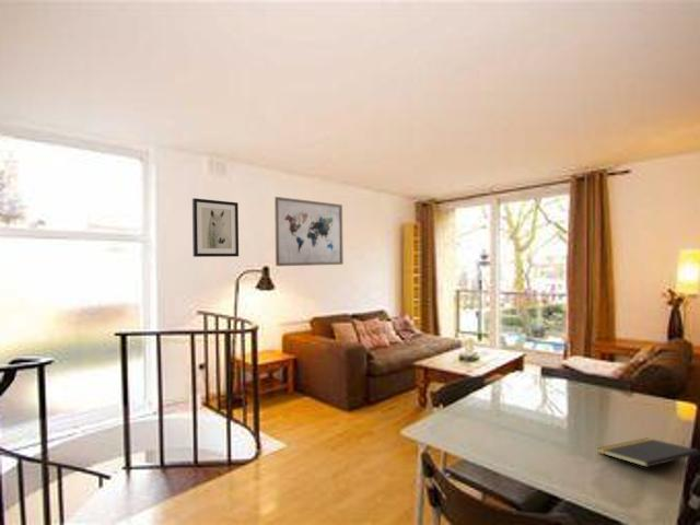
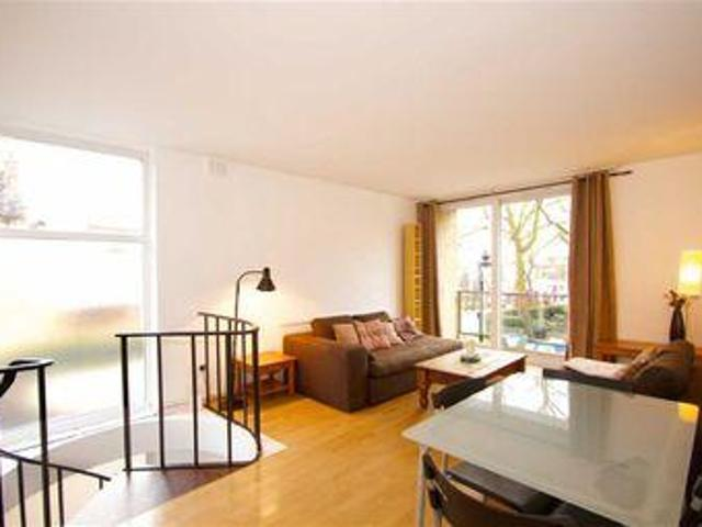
- notepad (646, 451)
- wall art (311, 233)
- wall art (215, 229)
